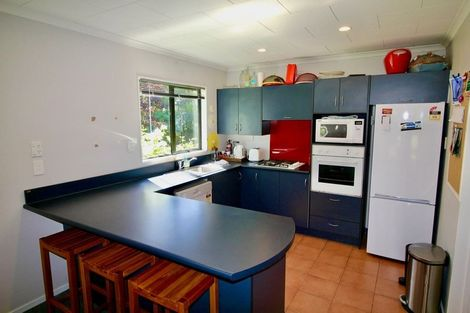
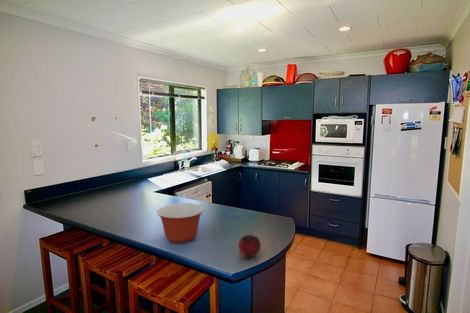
+ mixing bowl (181, 223)
+ fruit (249, 246)
